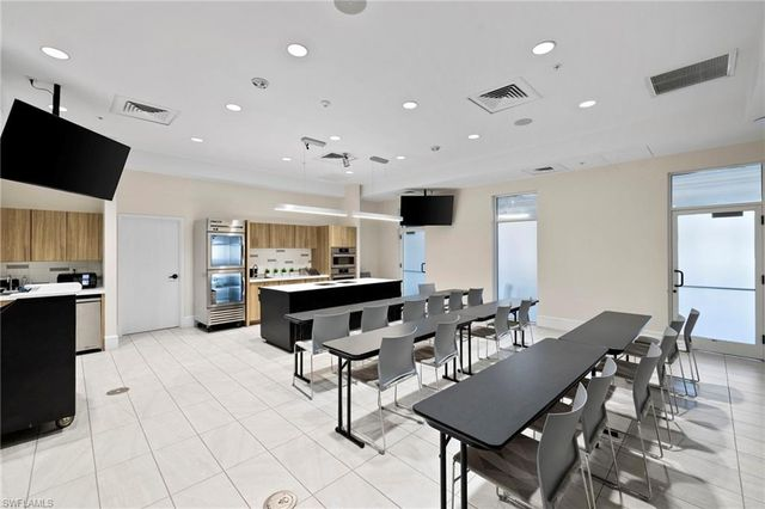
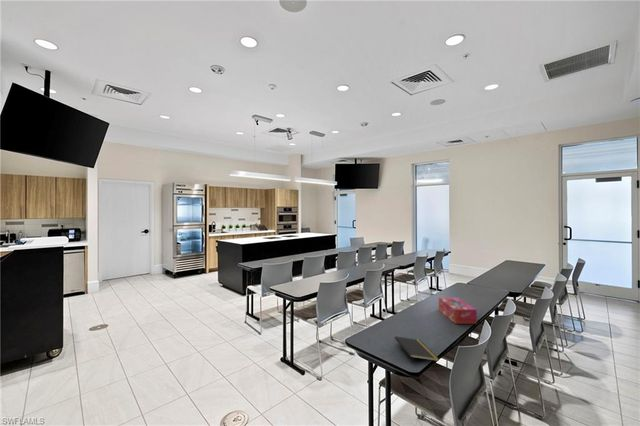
+ tissue box (456, 309)
+ notepad (415, 347)
